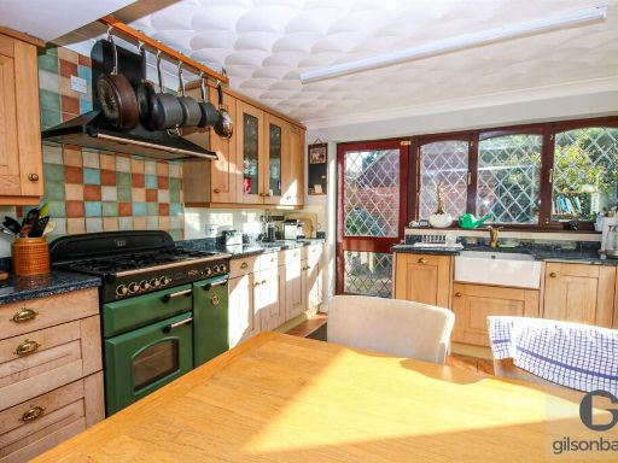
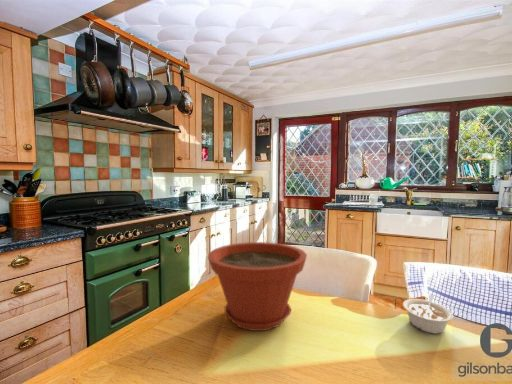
+ legume (425, 314)
+ plant pot (257, 285)
